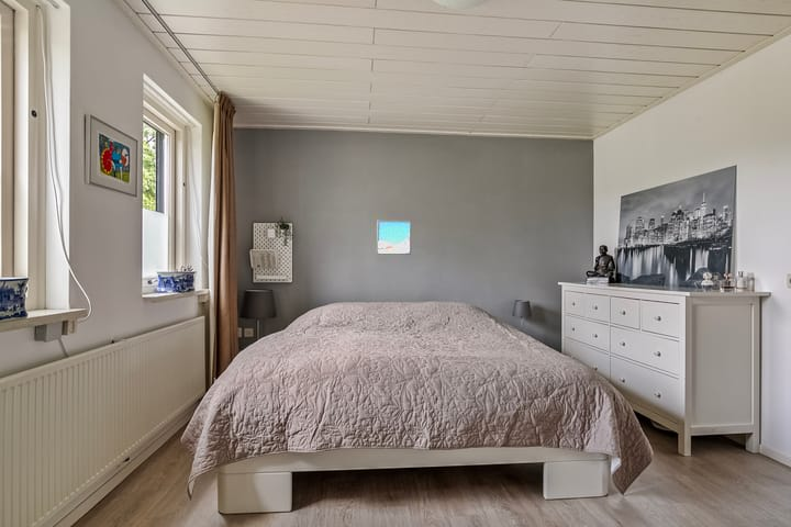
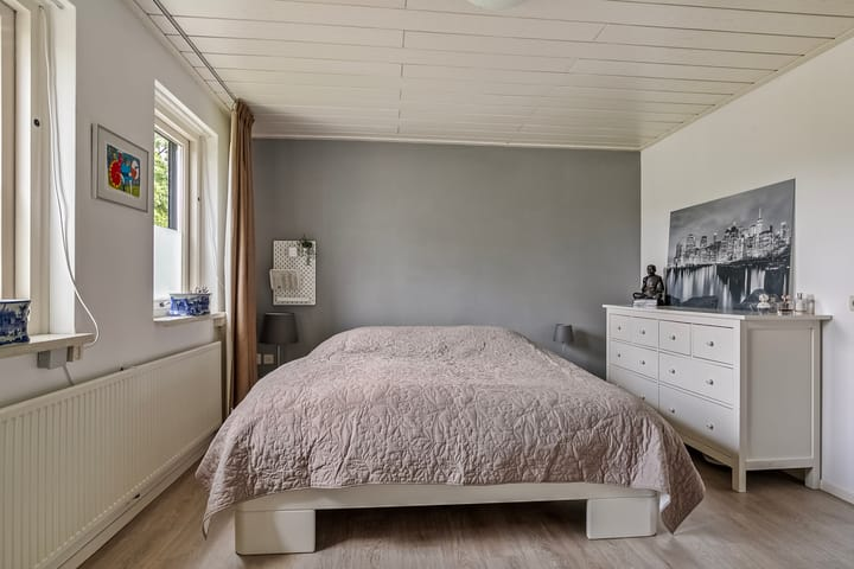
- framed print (393, 237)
